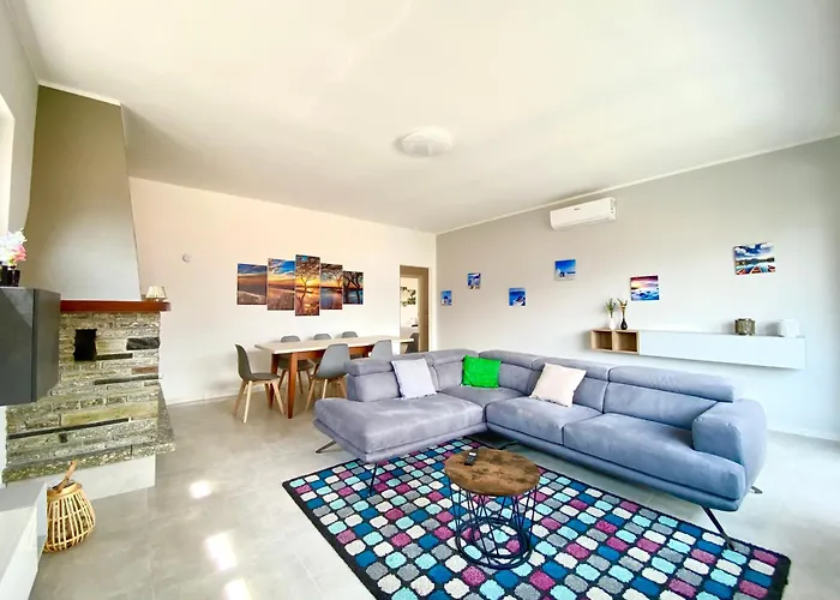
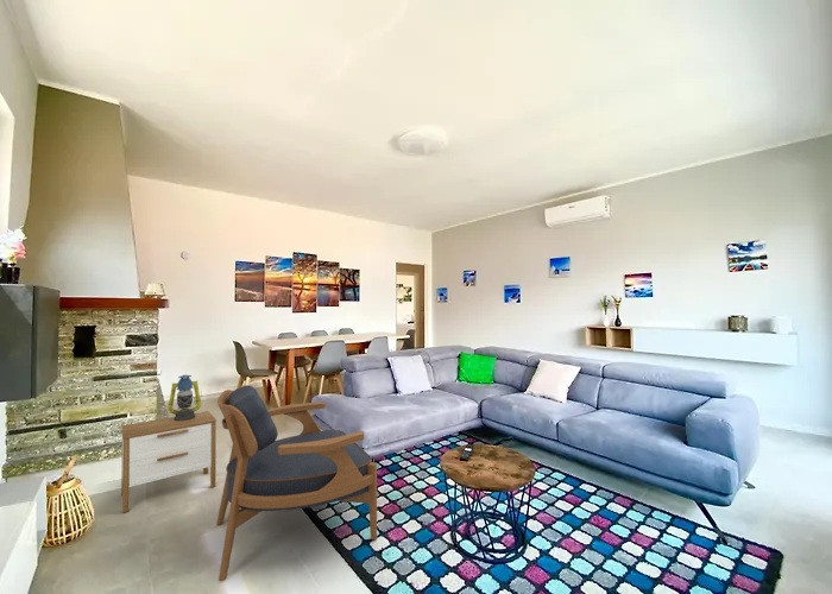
+ armchair (292, 455)
+ nightstand (170, 456)
+ lantern (184, 396)
